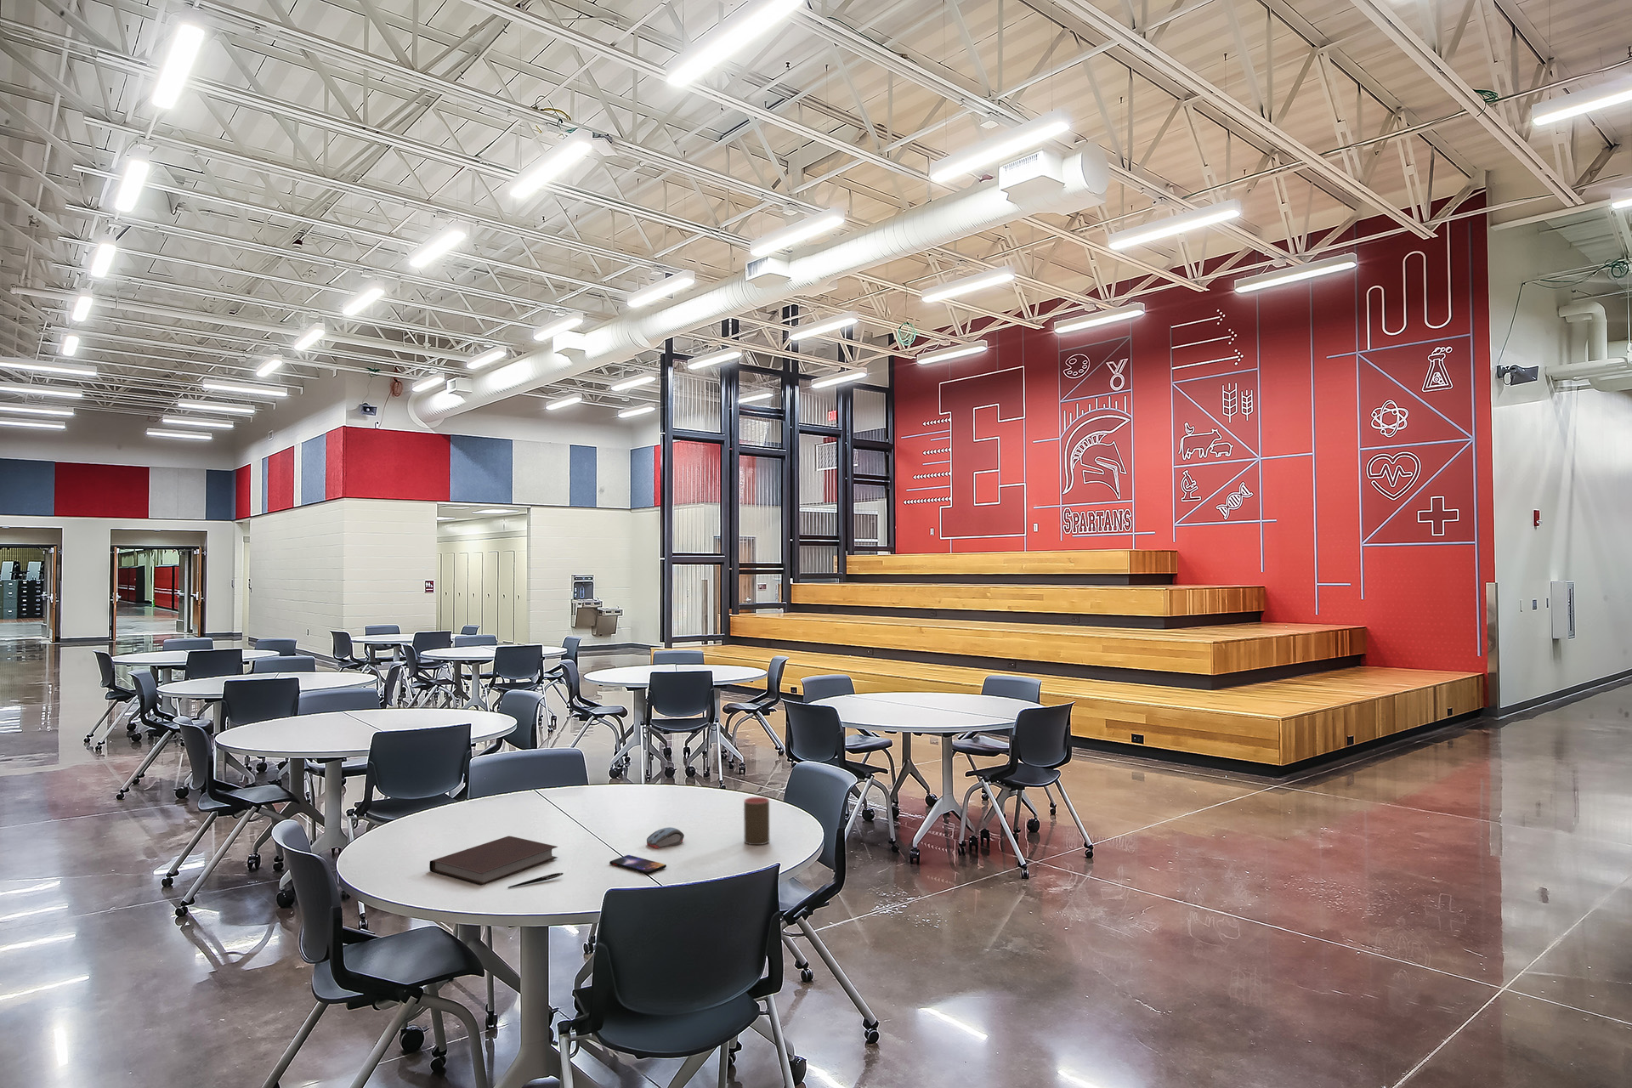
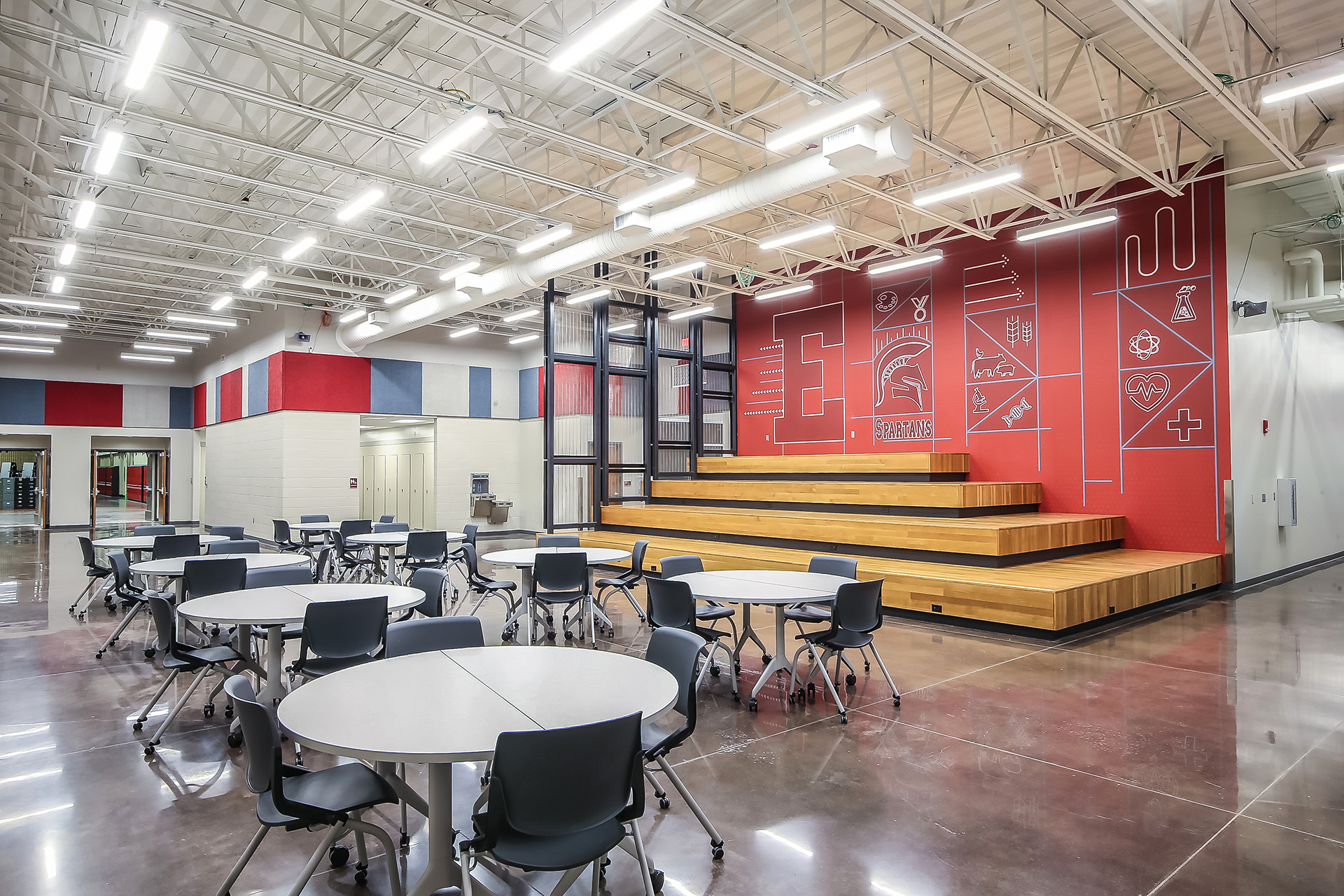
- smartphone (638, 863)
- computer mouse (665, 835)
- cup (756, 821)
- pen (536, 879)
- notebook (494, 858)
